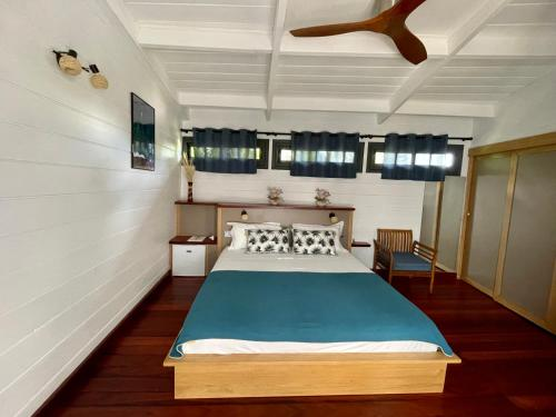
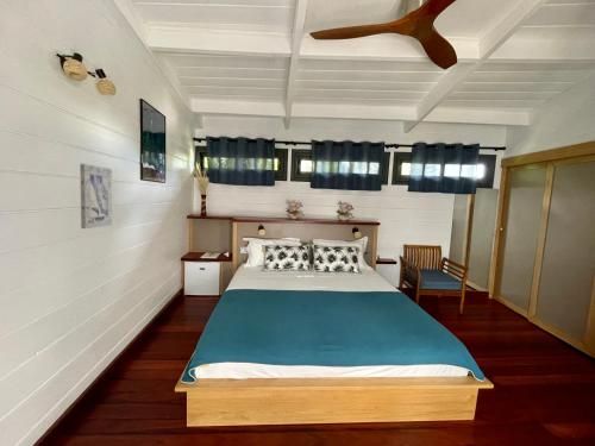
+ wall art (96, 196)
